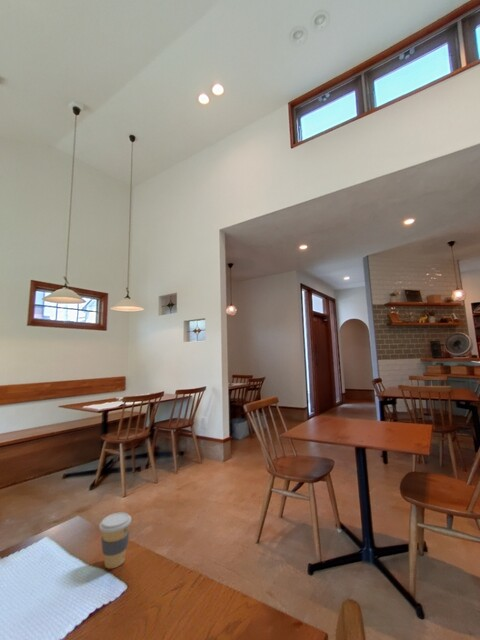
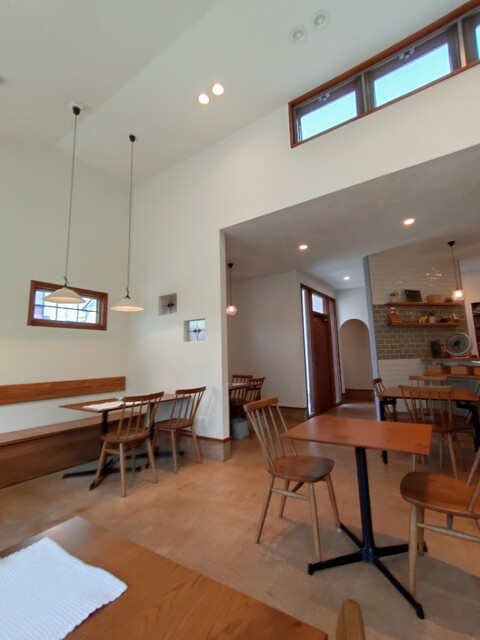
- coffee cup (115, 540)
